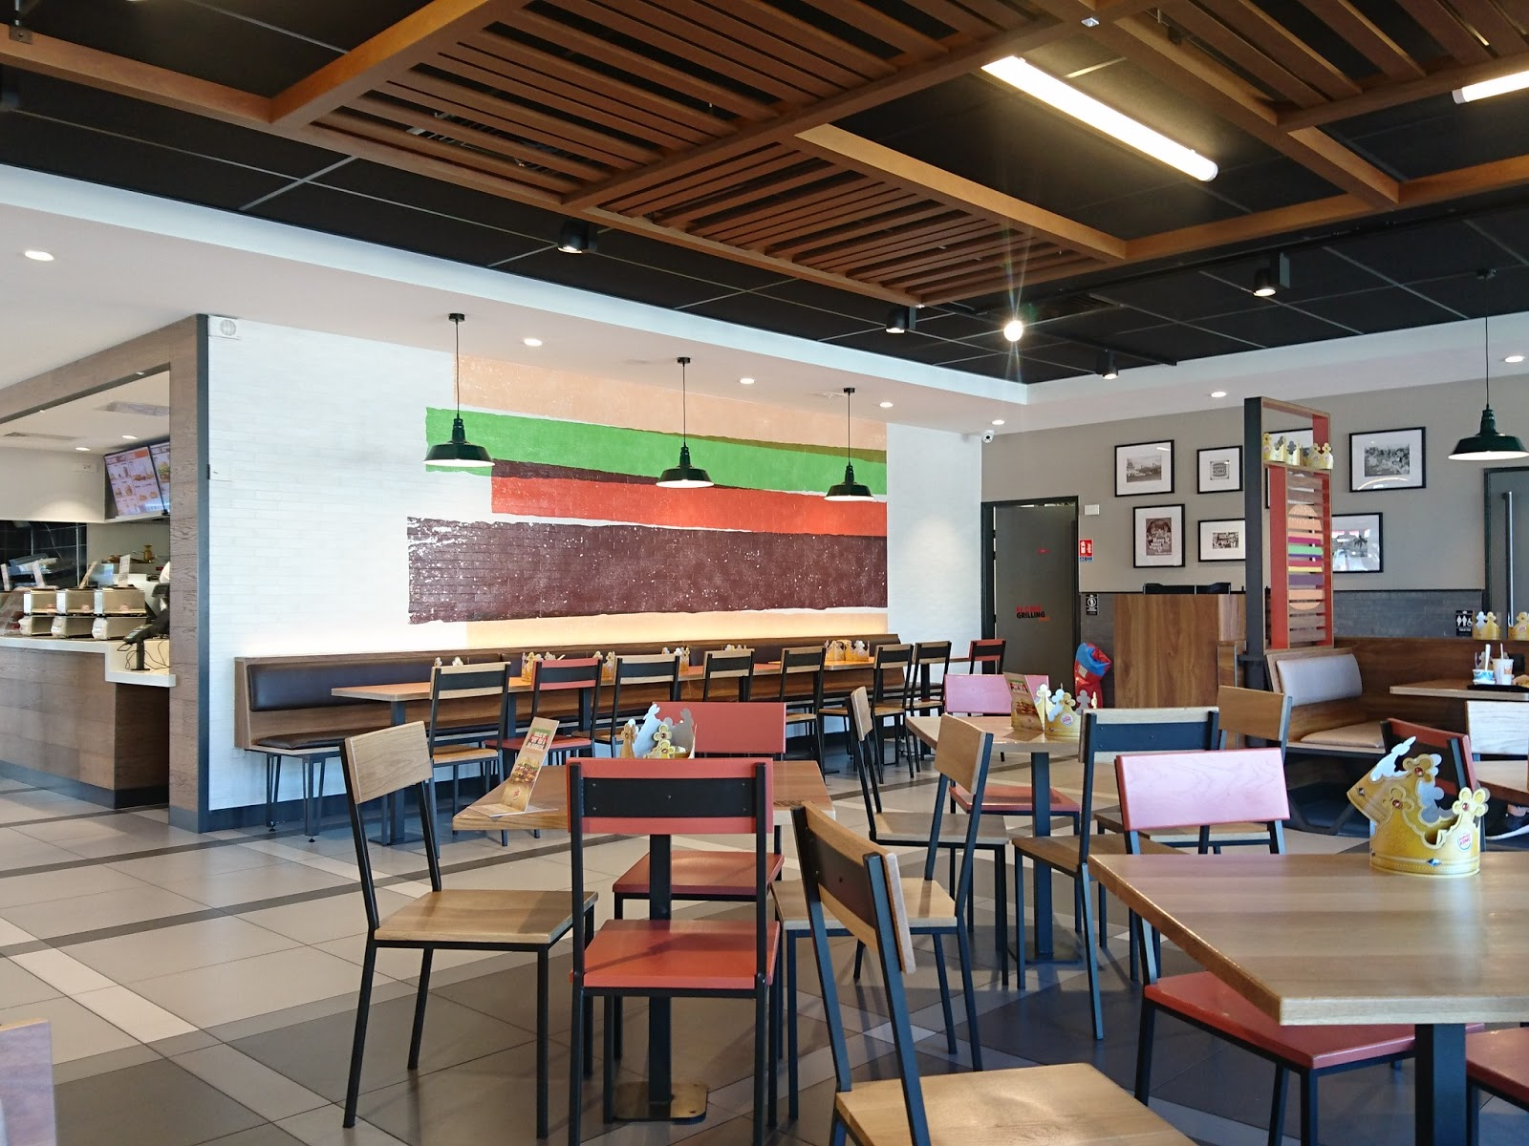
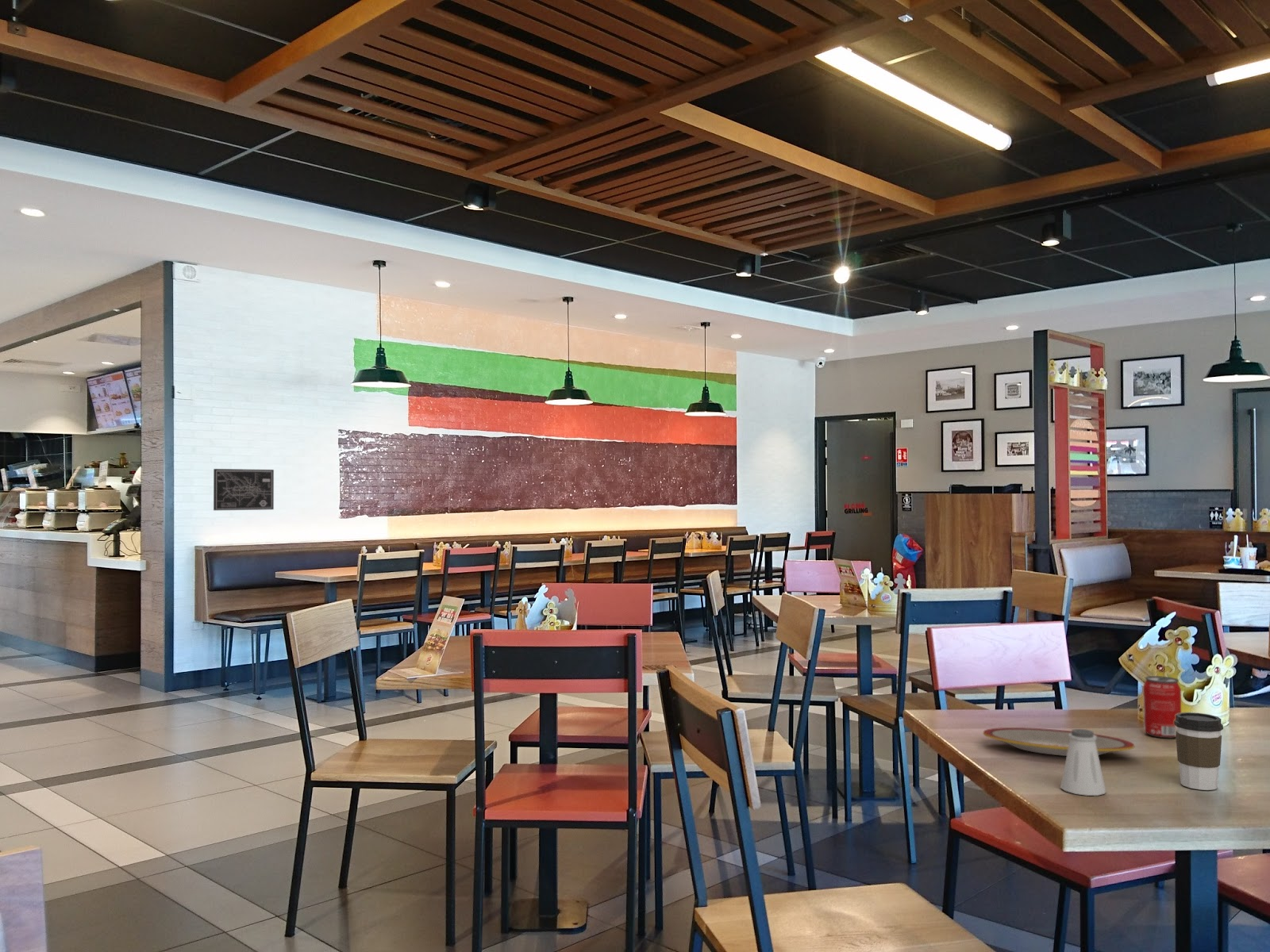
+ plate (1056, 743)
+ wall art (244, 489)
+ coffee cup (1199, 750)
+ saltshaker (1083, 760)
+ beverage can (1162, 706)
